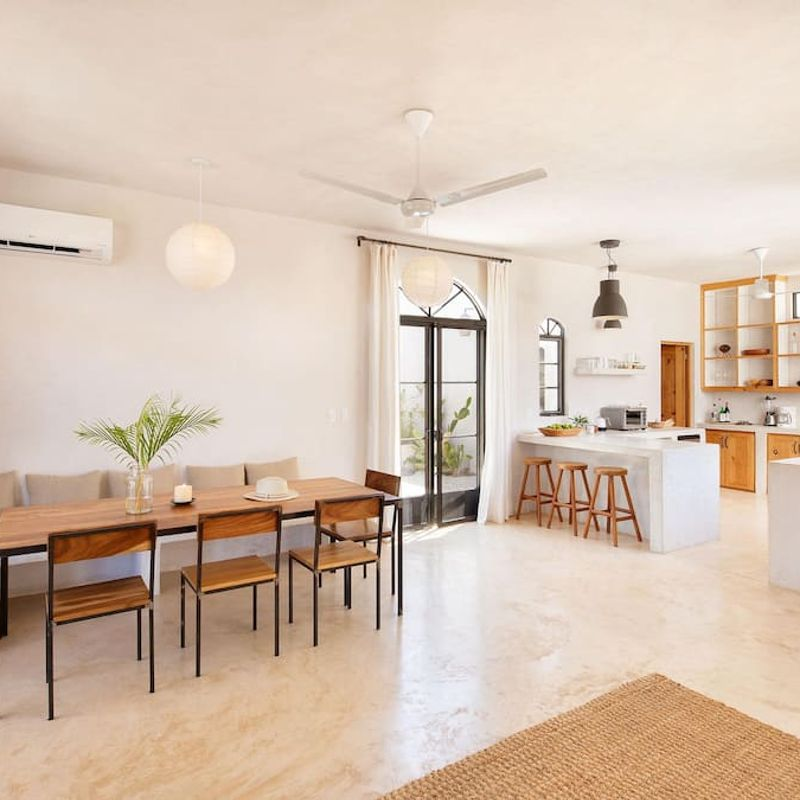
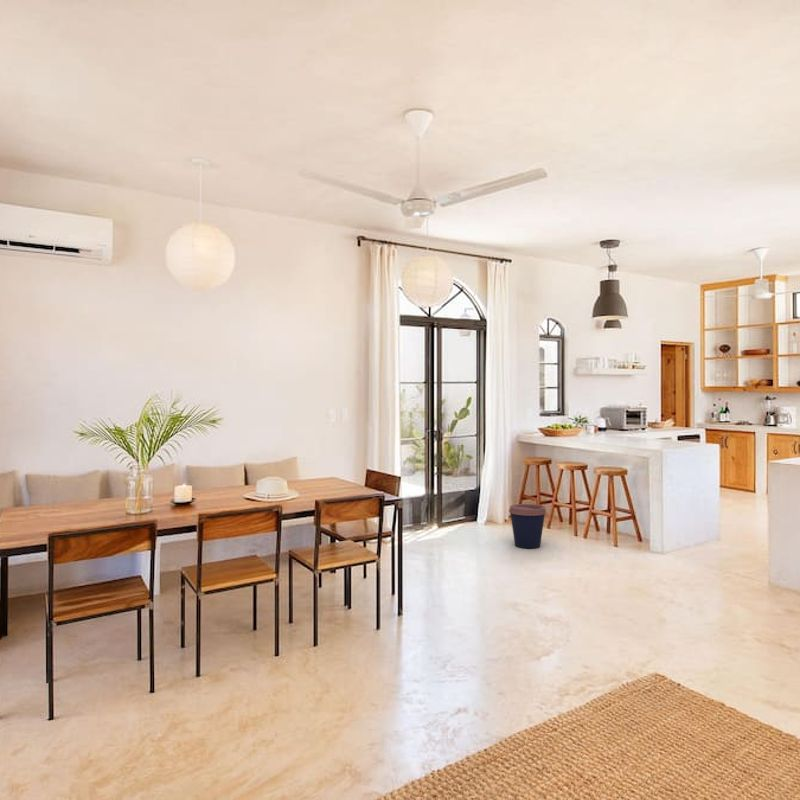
+ coffee cup (527, 526)
